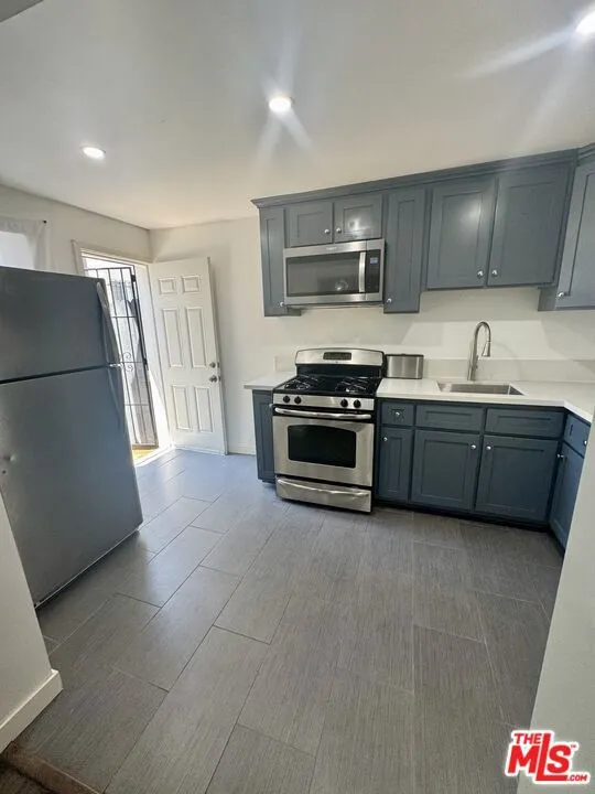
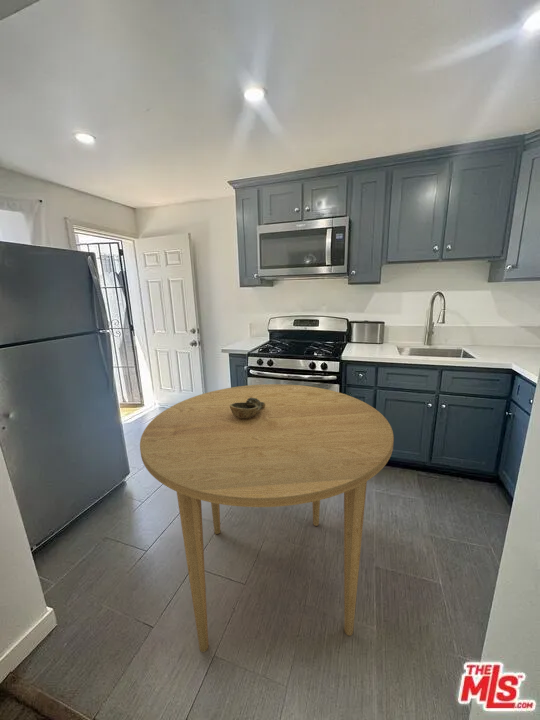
+ decorative bowl (249, 406)
+ dining table (269, 501)
